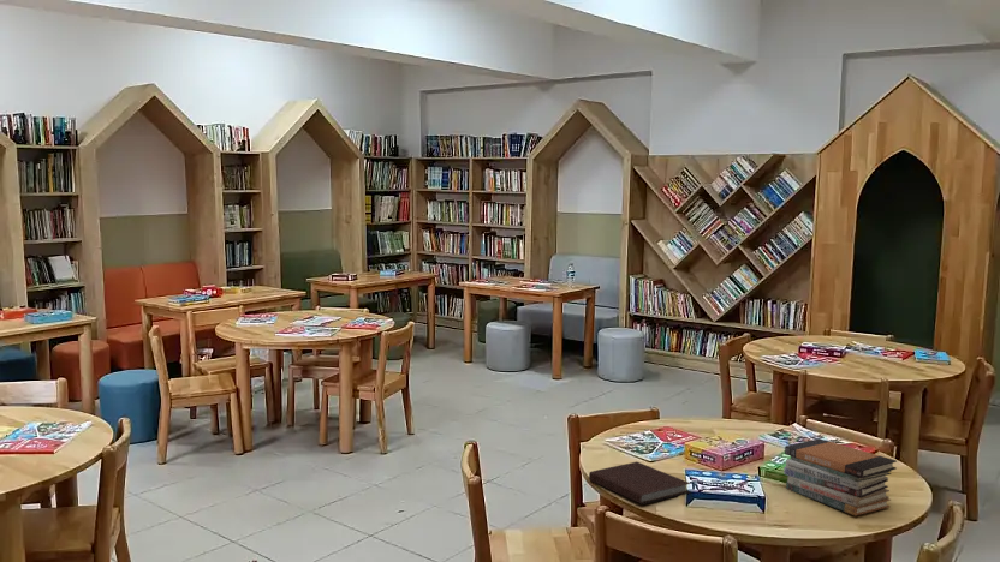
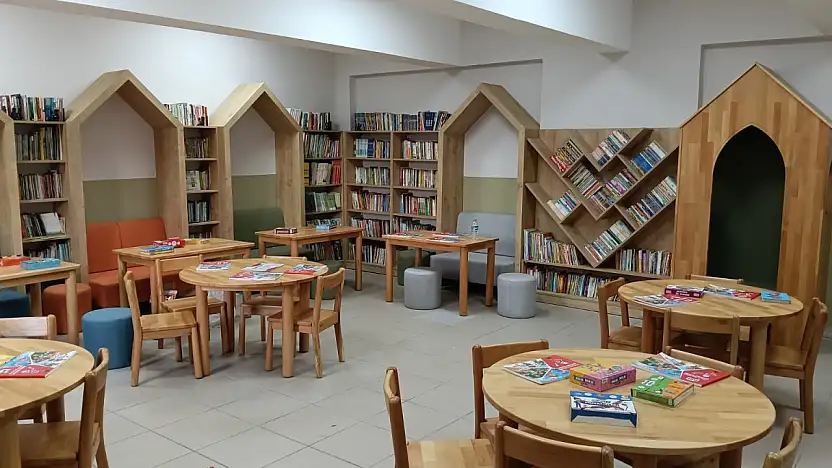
- book stack (837, 474)
- notebook (638, 482)
